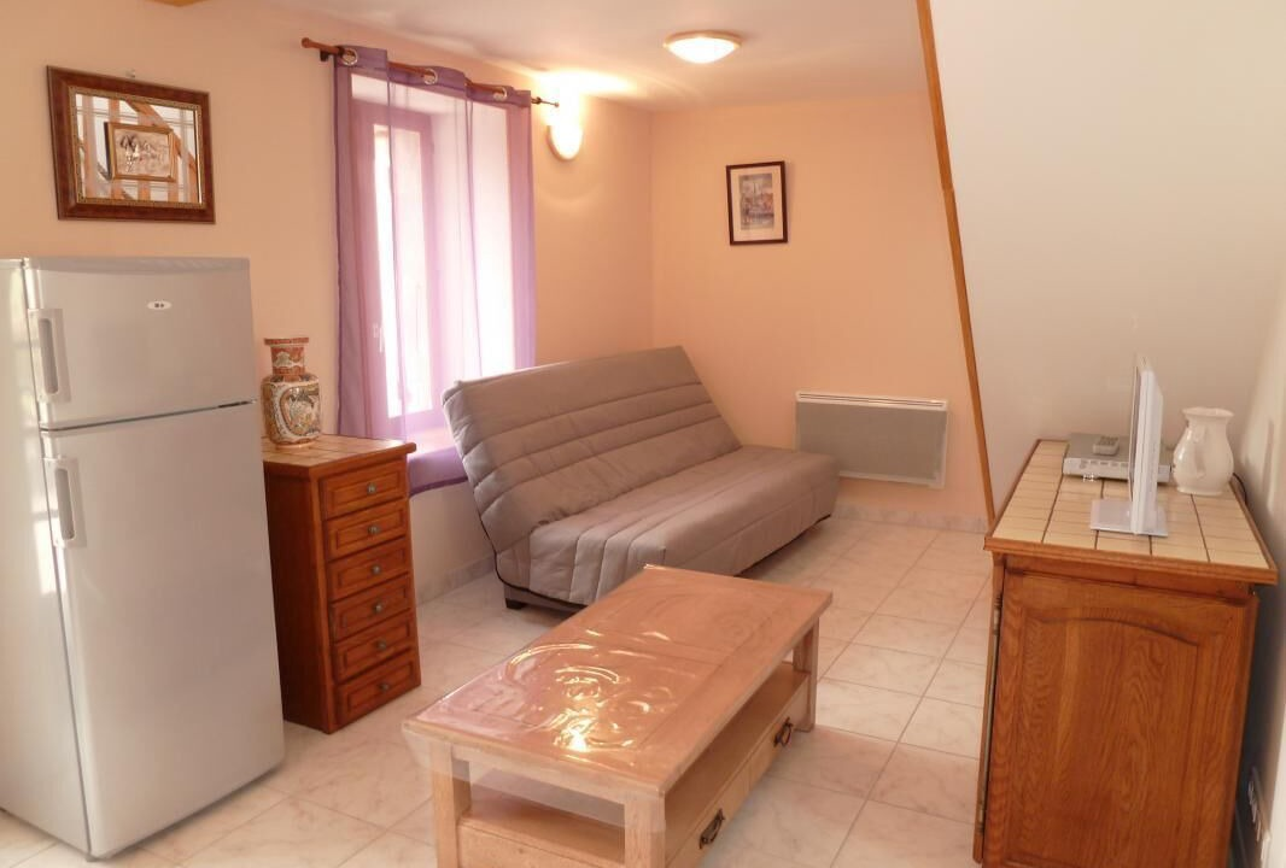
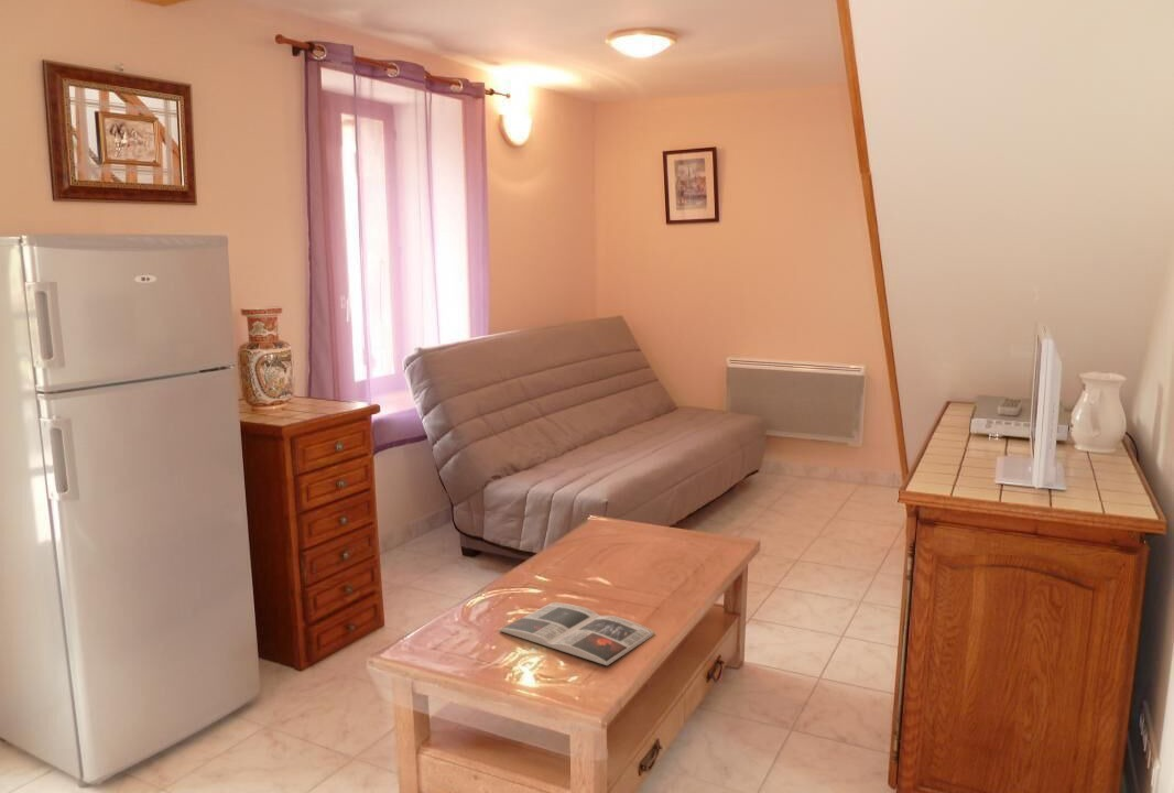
+ magazine (576, 629)
